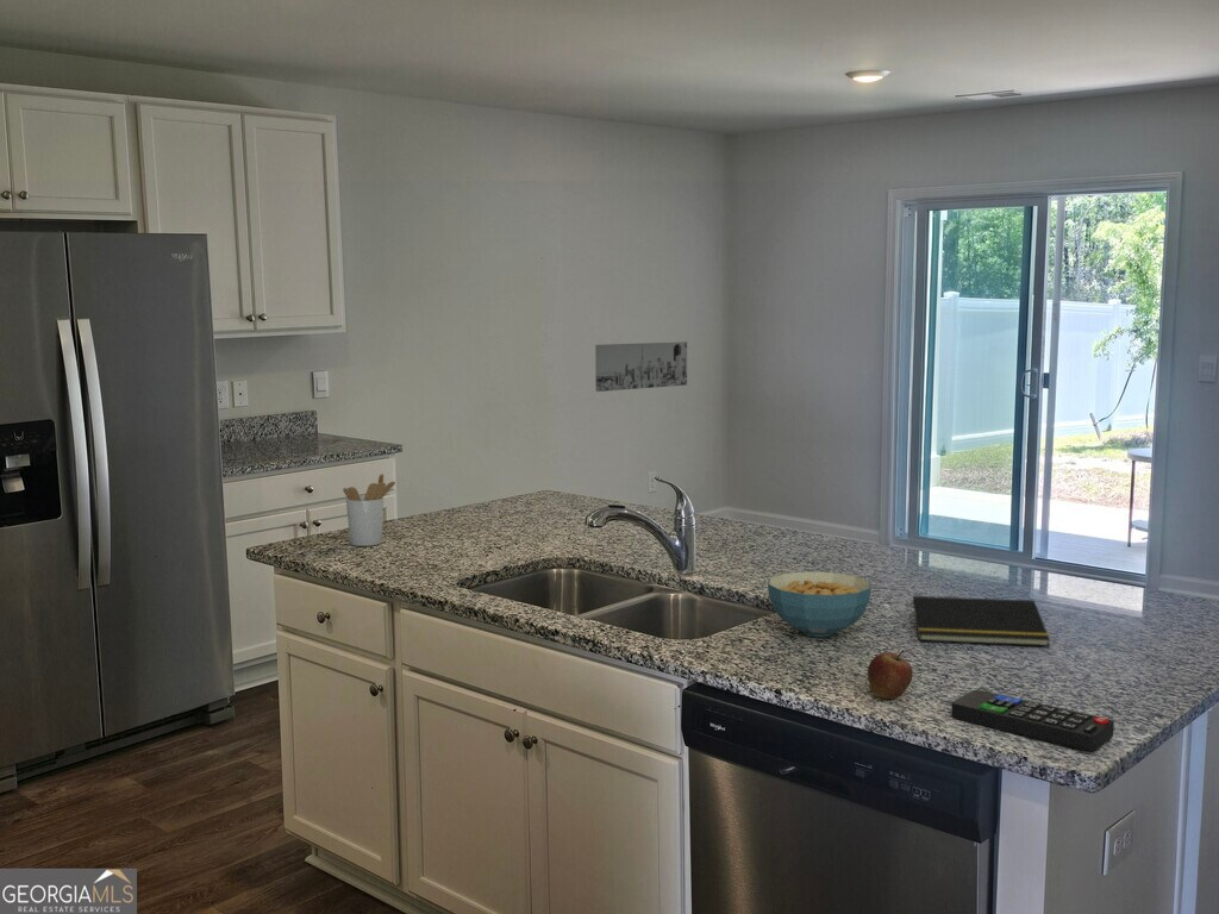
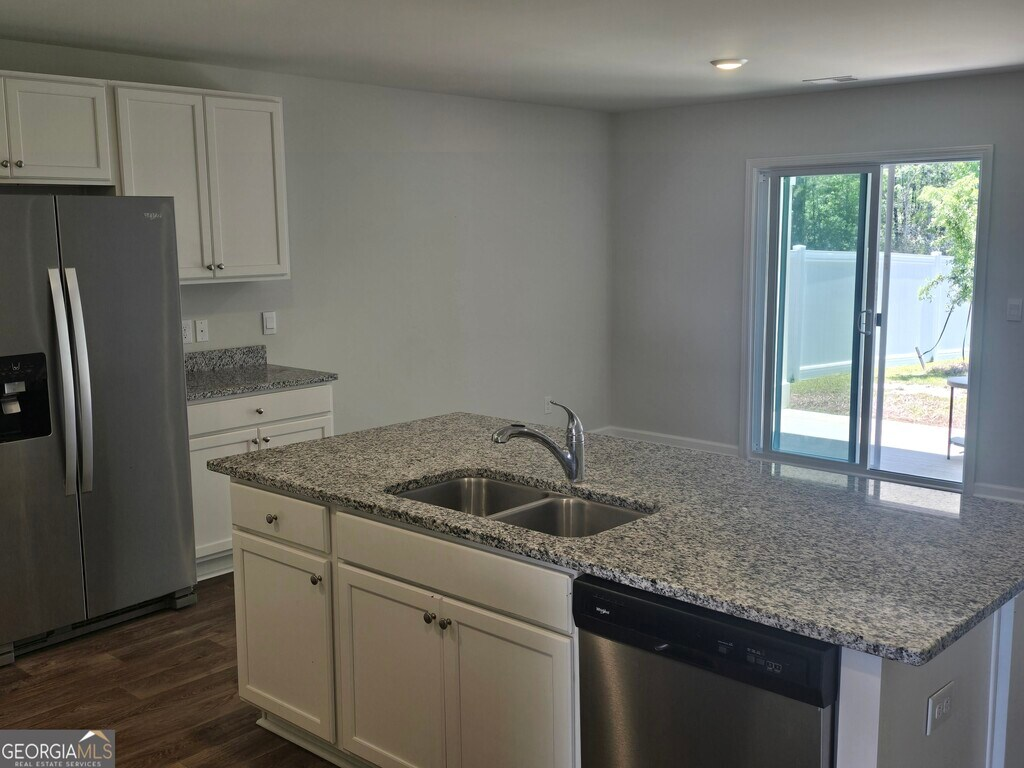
- utensil holder (370, 511)
- wall art (643, 365)
- notepad (977, 619)
- remote control (1030, 716)
- fruit (889, 672)
- cereal bowl (818, 607)
